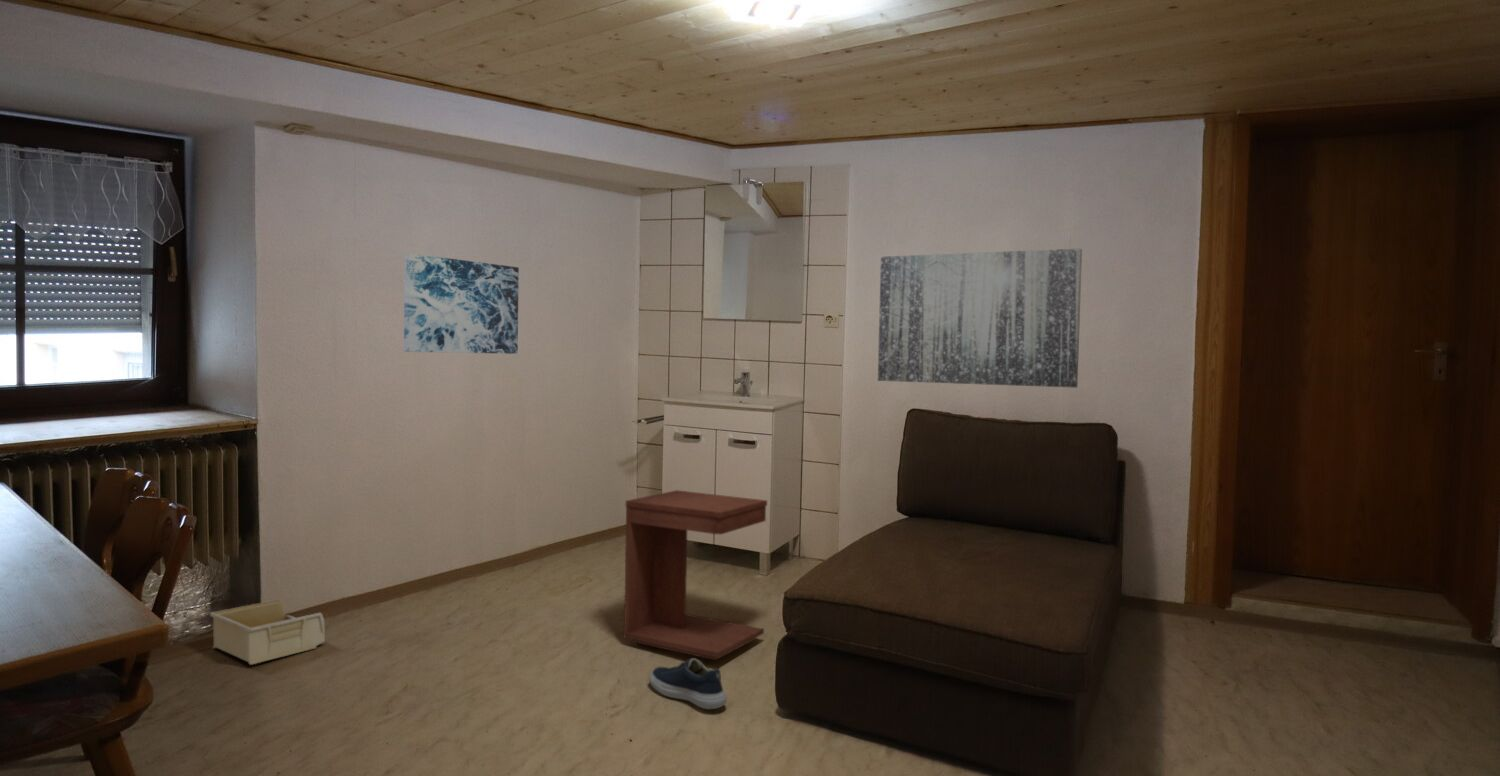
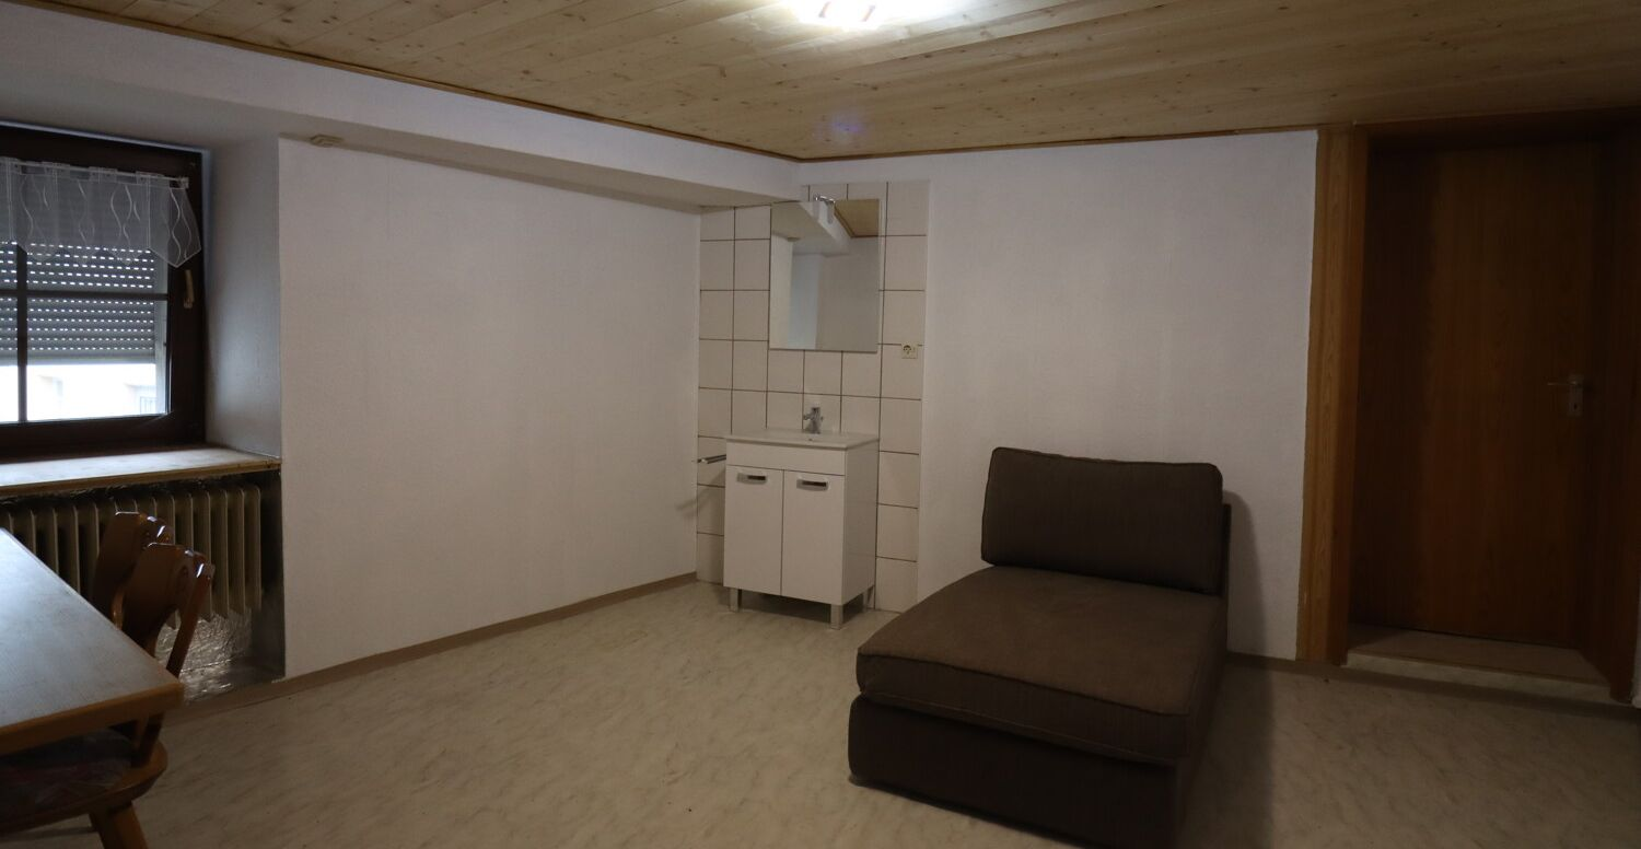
- wall art (974, 318)
- storage bin (269, 629)
- shoe (687, 676)
- side table (686, 572)
- wall art (464, 307)
